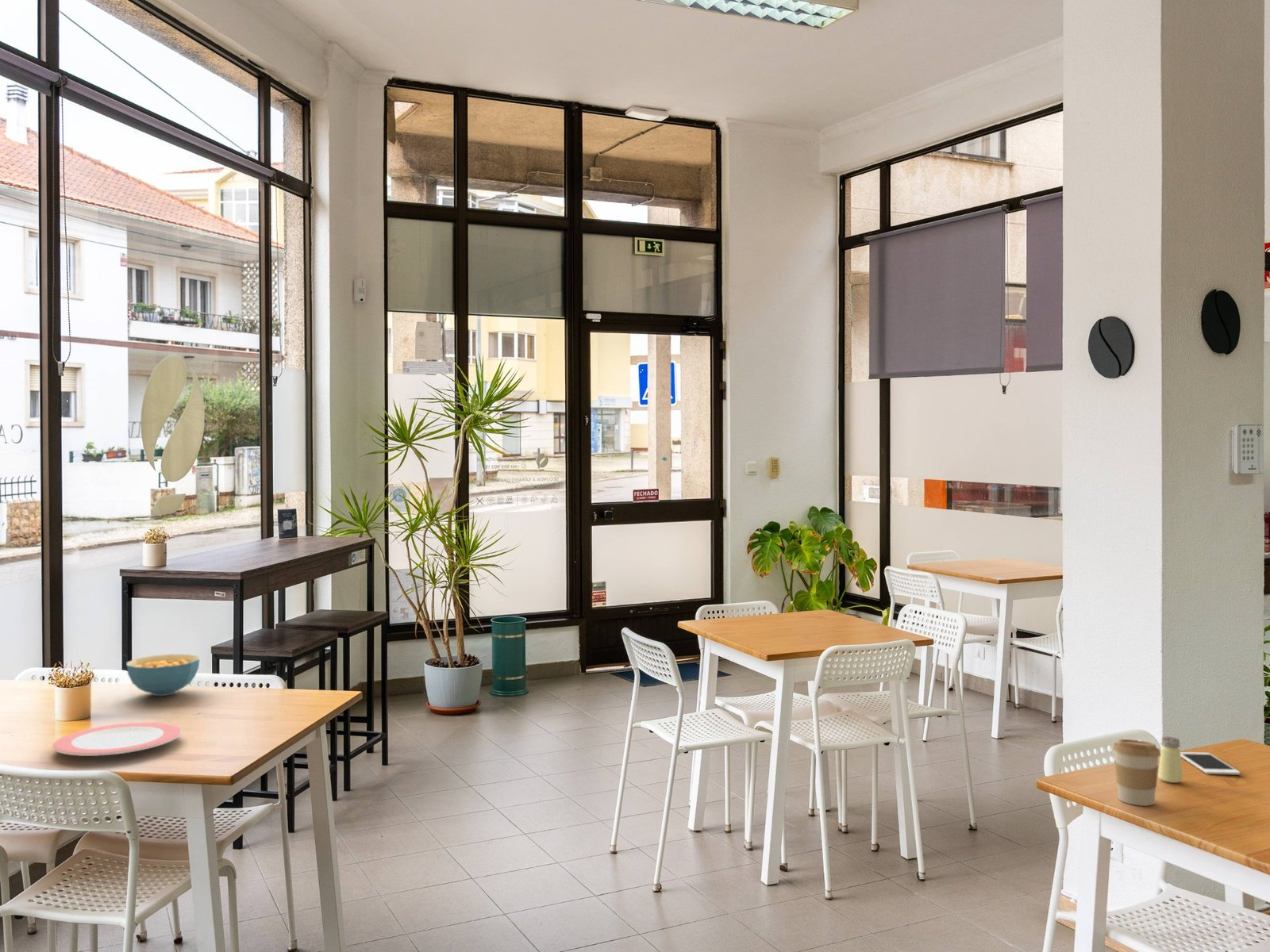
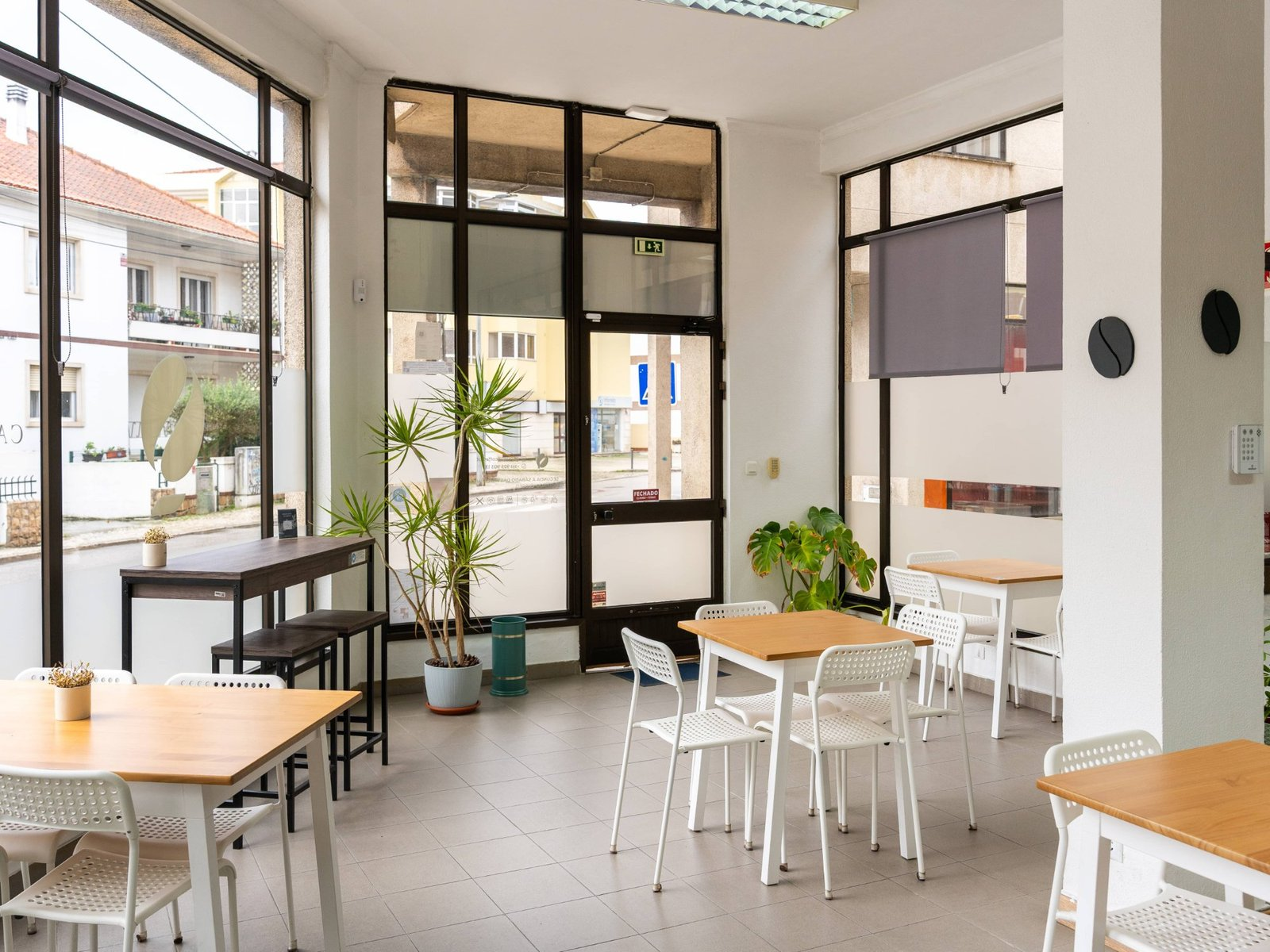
- cereal bowl (164, 677)
- plate (118, 741)
- coffee cup (1136, 770)
- saltshaker (1170, 758)
- cell phone (1207, 762)
